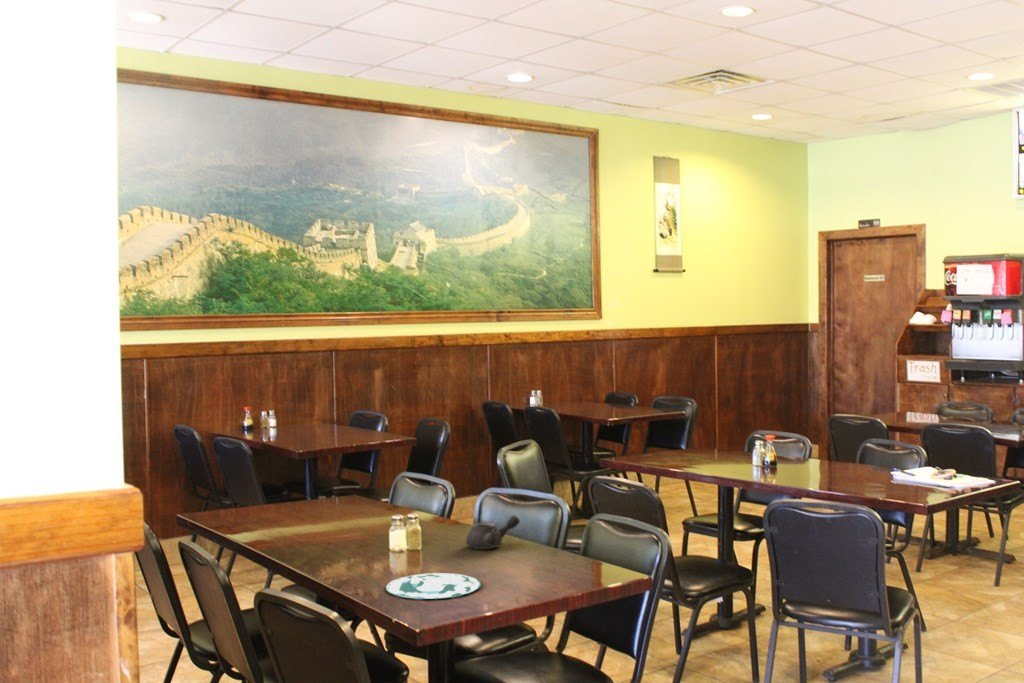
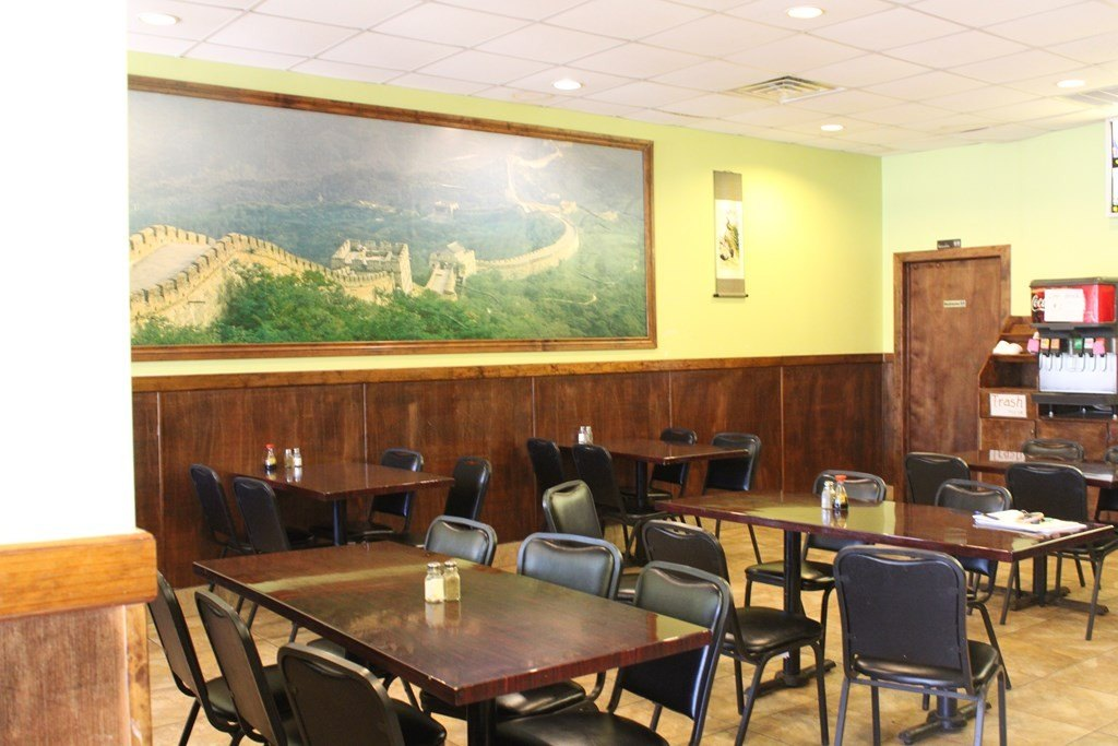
- teapot (494, 531)
- plate (433, 581)
